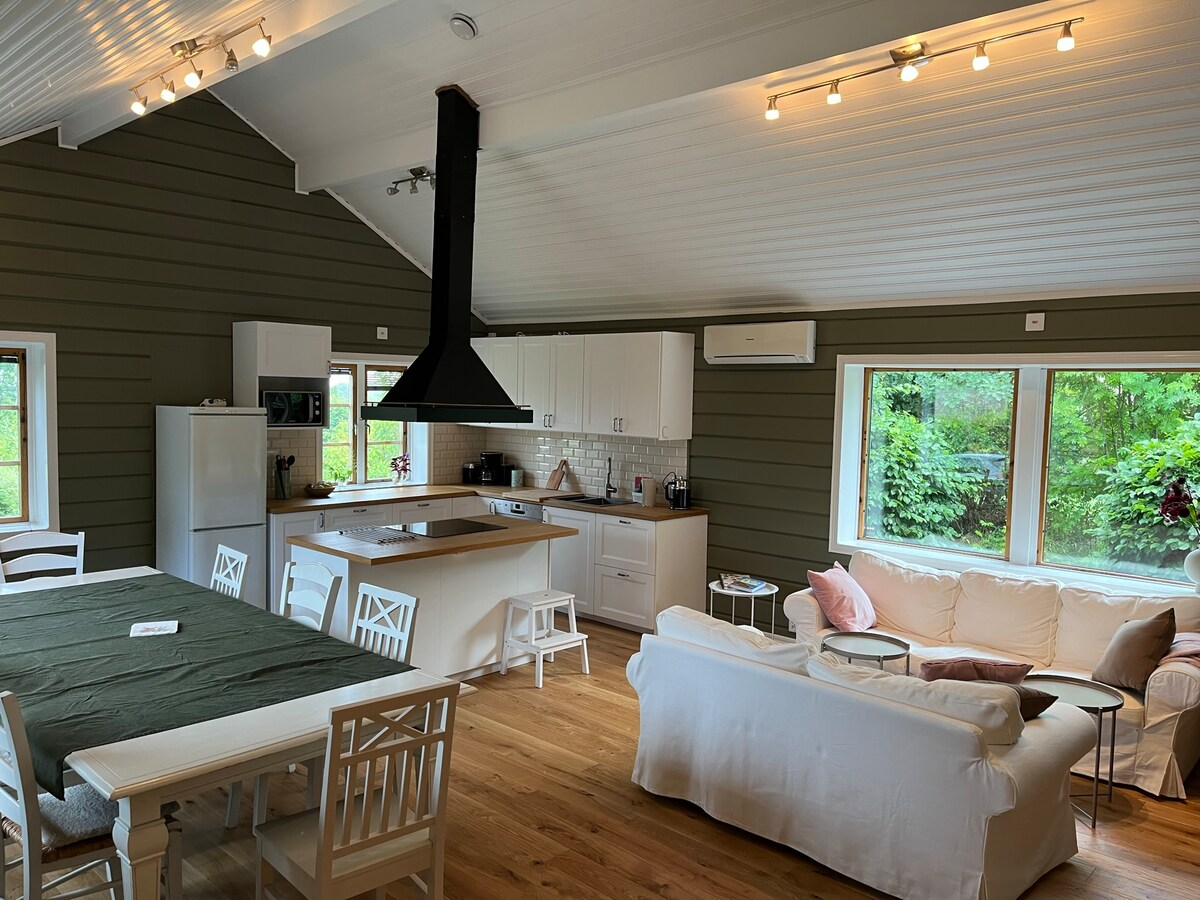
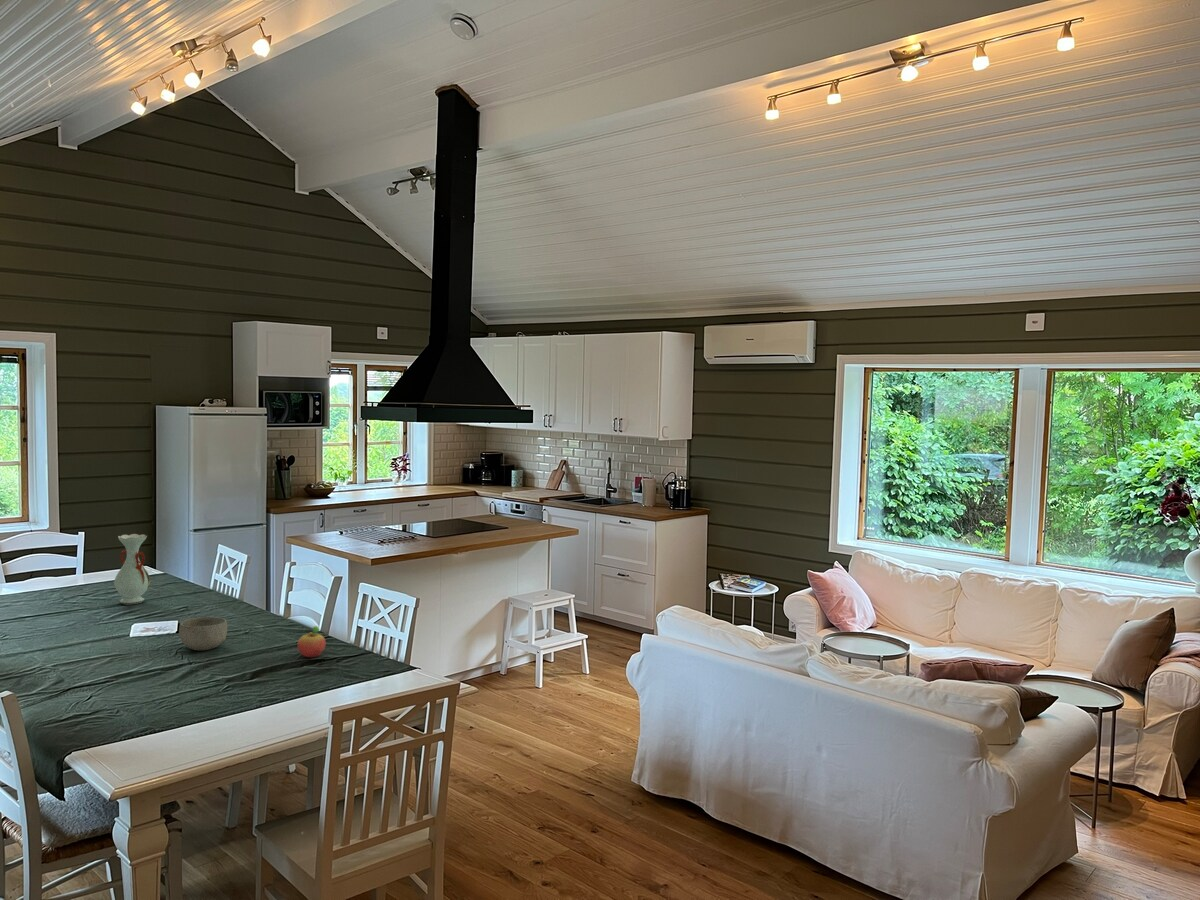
+ bowl (203, 634)
+ fruit (311, 642)
+ vase (132, 568)
